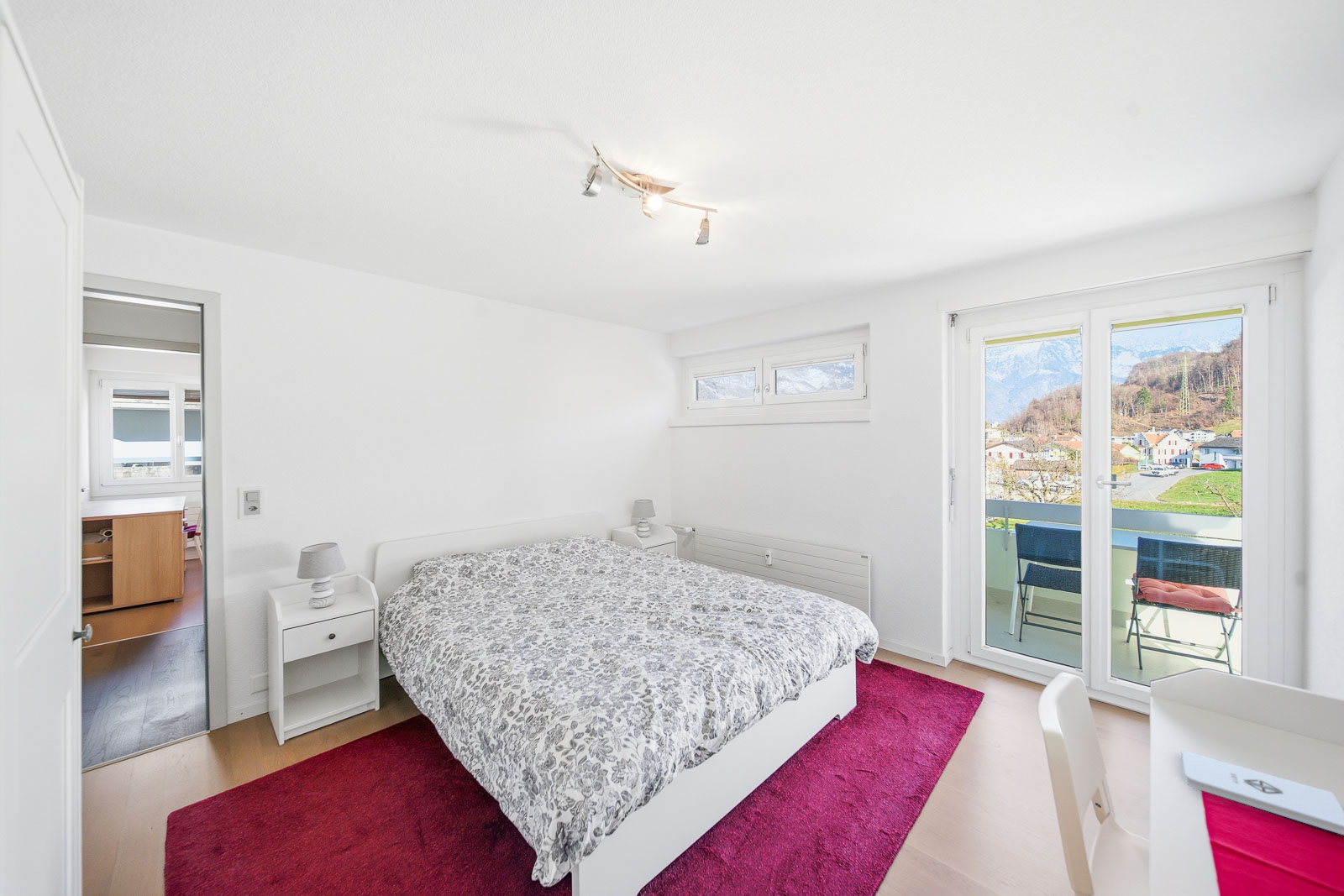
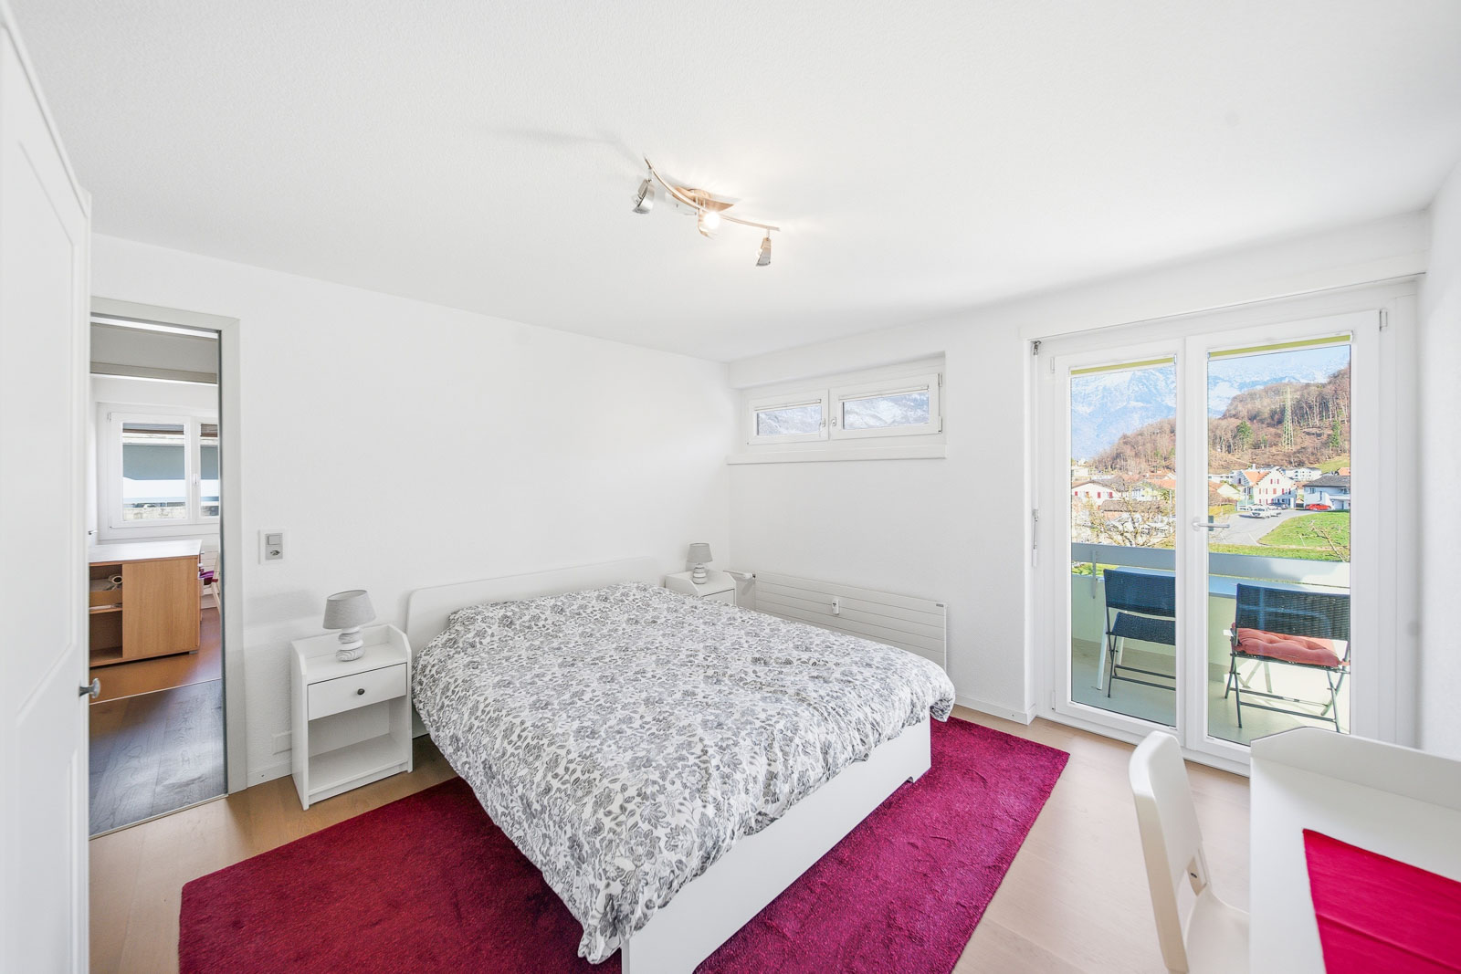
- notepad (1257, 789)
